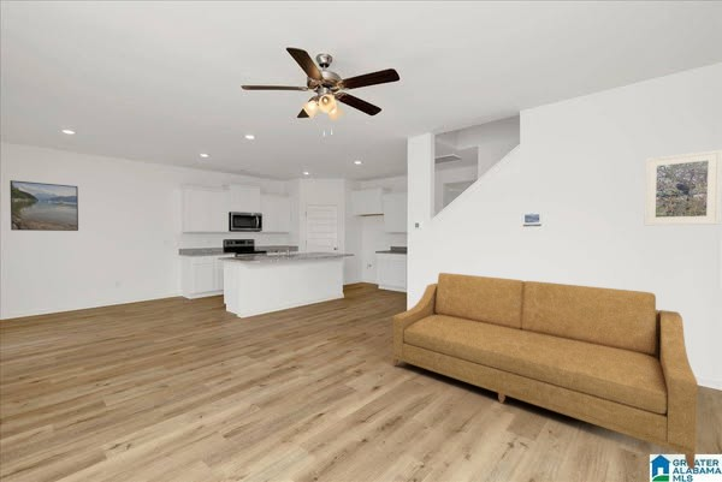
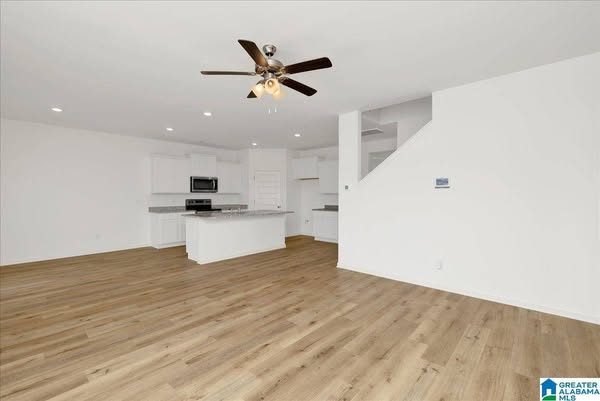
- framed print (46, 207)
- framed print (680, 190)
- sofa (517, 333)
